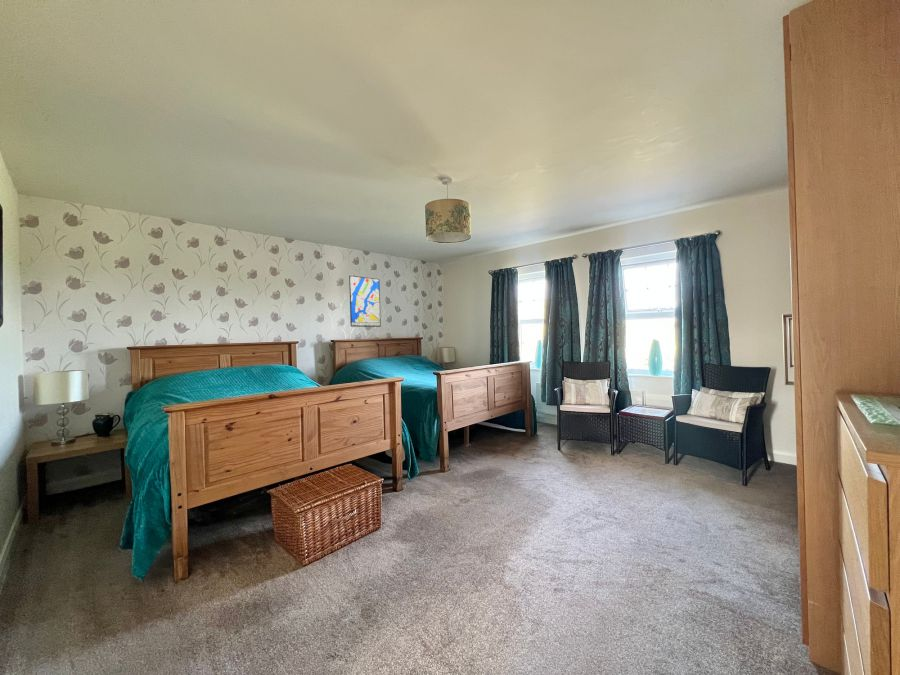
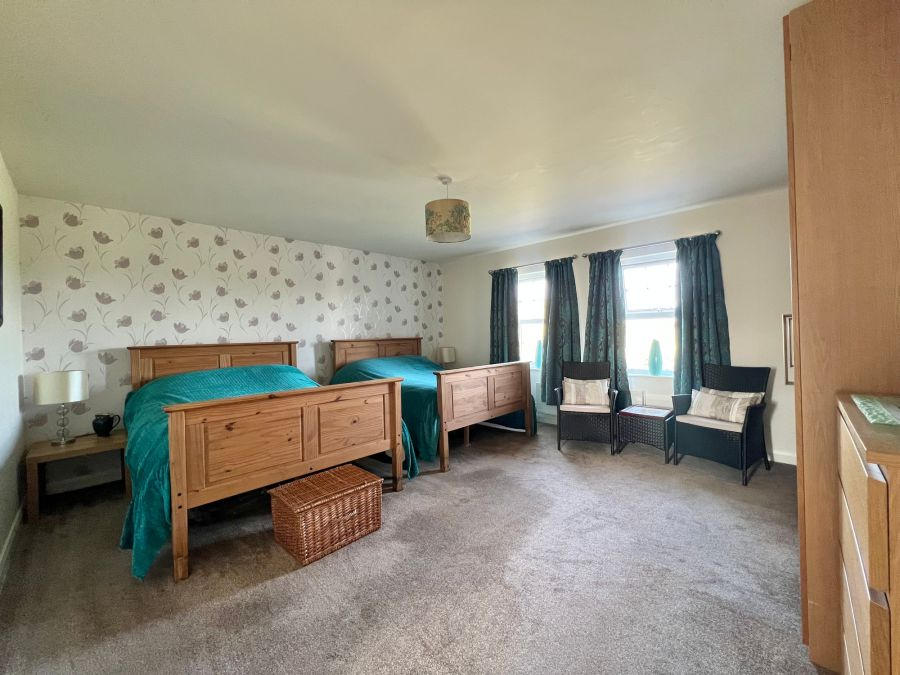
- wall art (365, 302)
